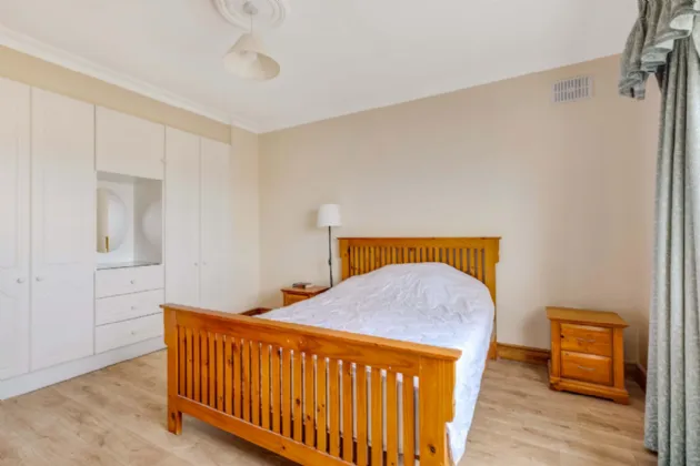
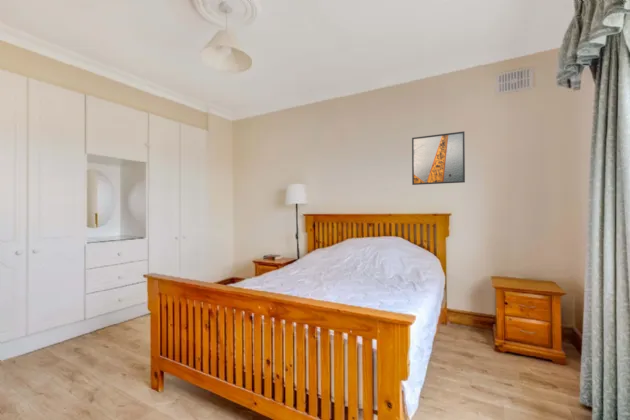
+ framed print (437, 159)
